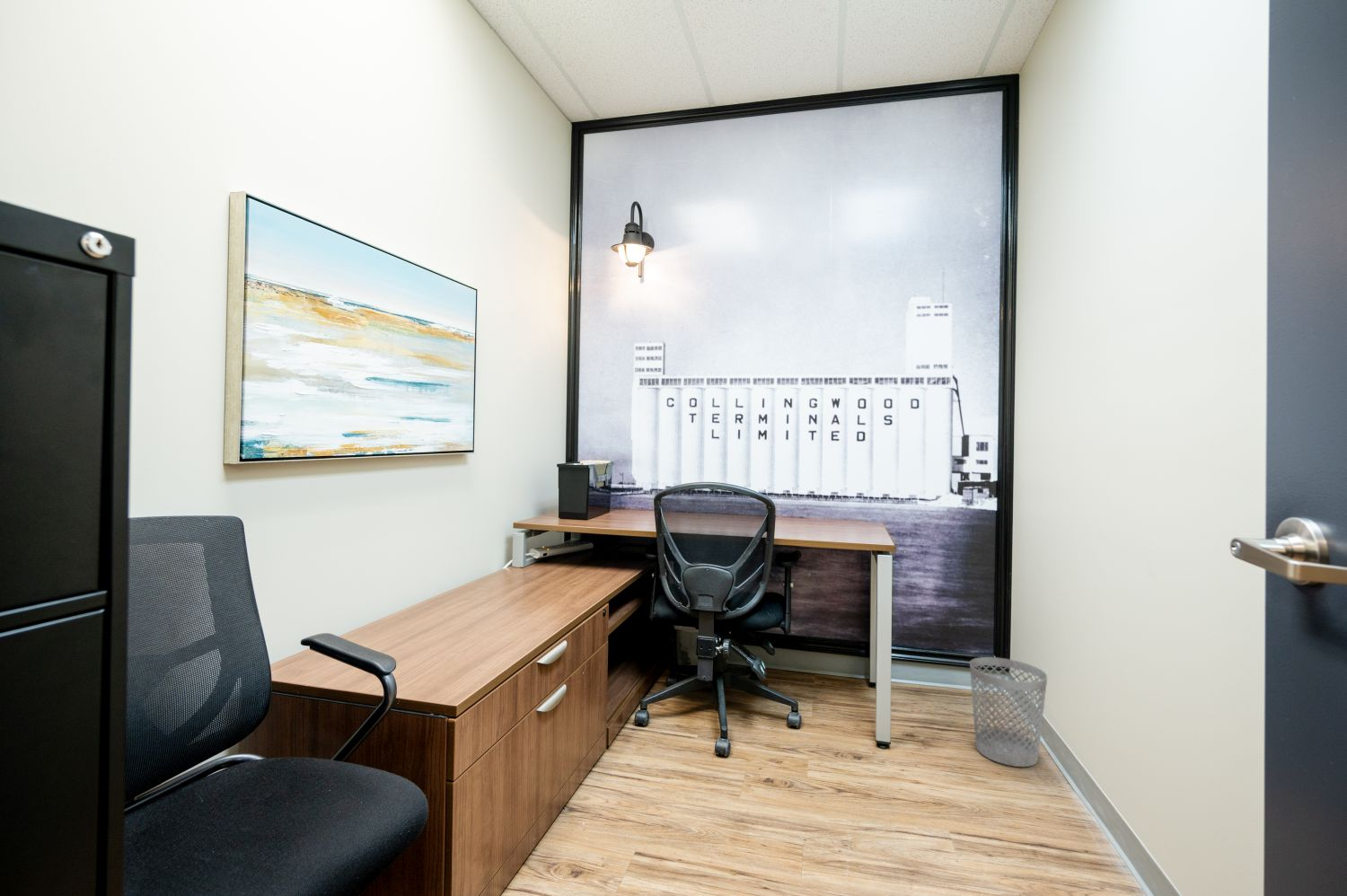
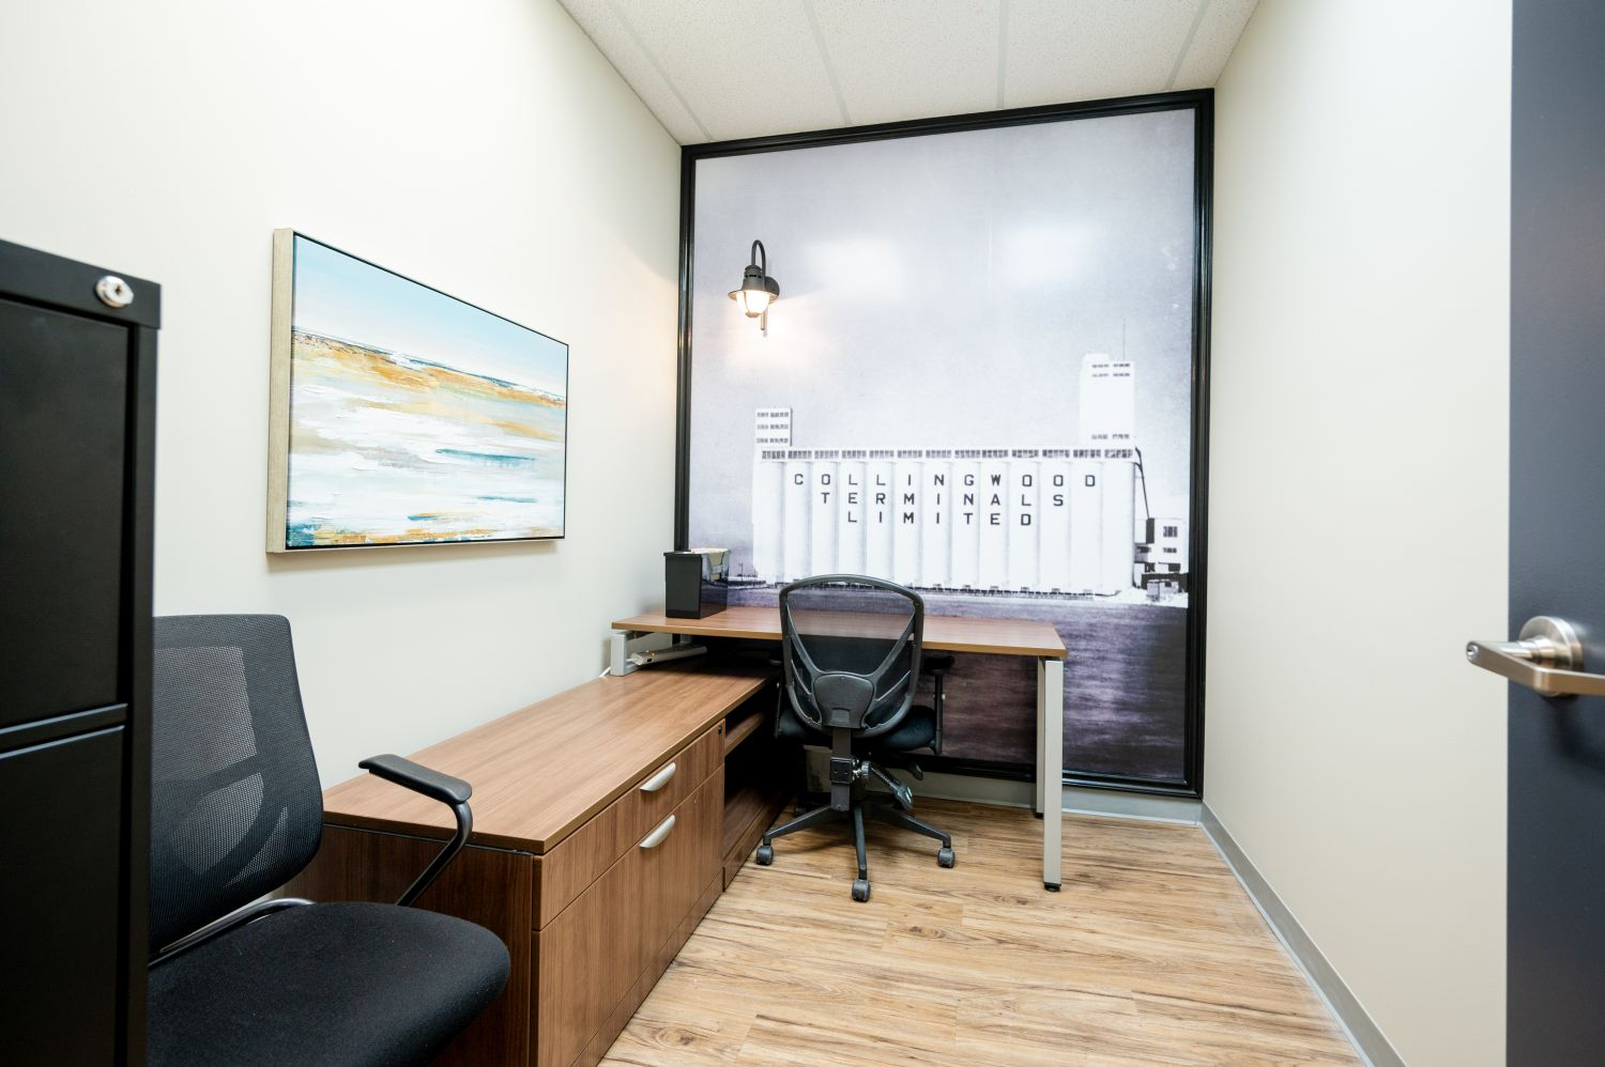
- wastebasket (1007, 711)
